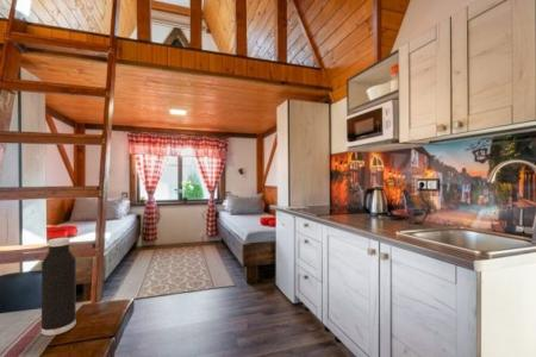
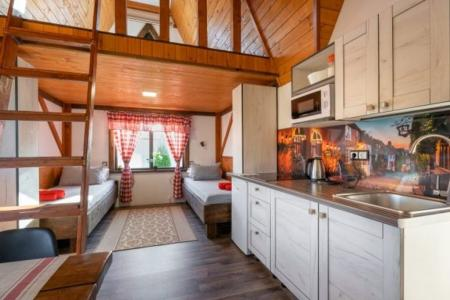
- water bottle (58, 283)
